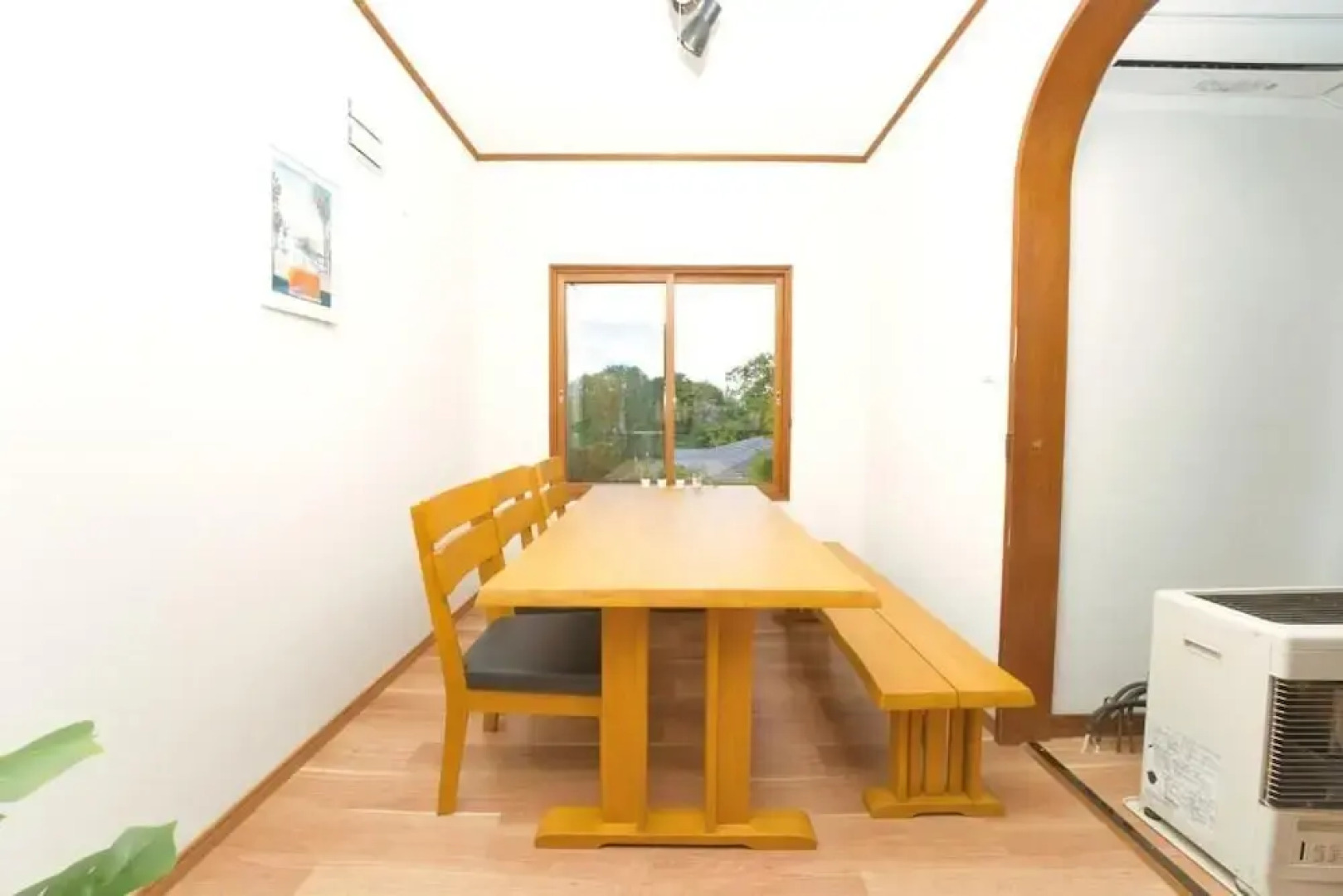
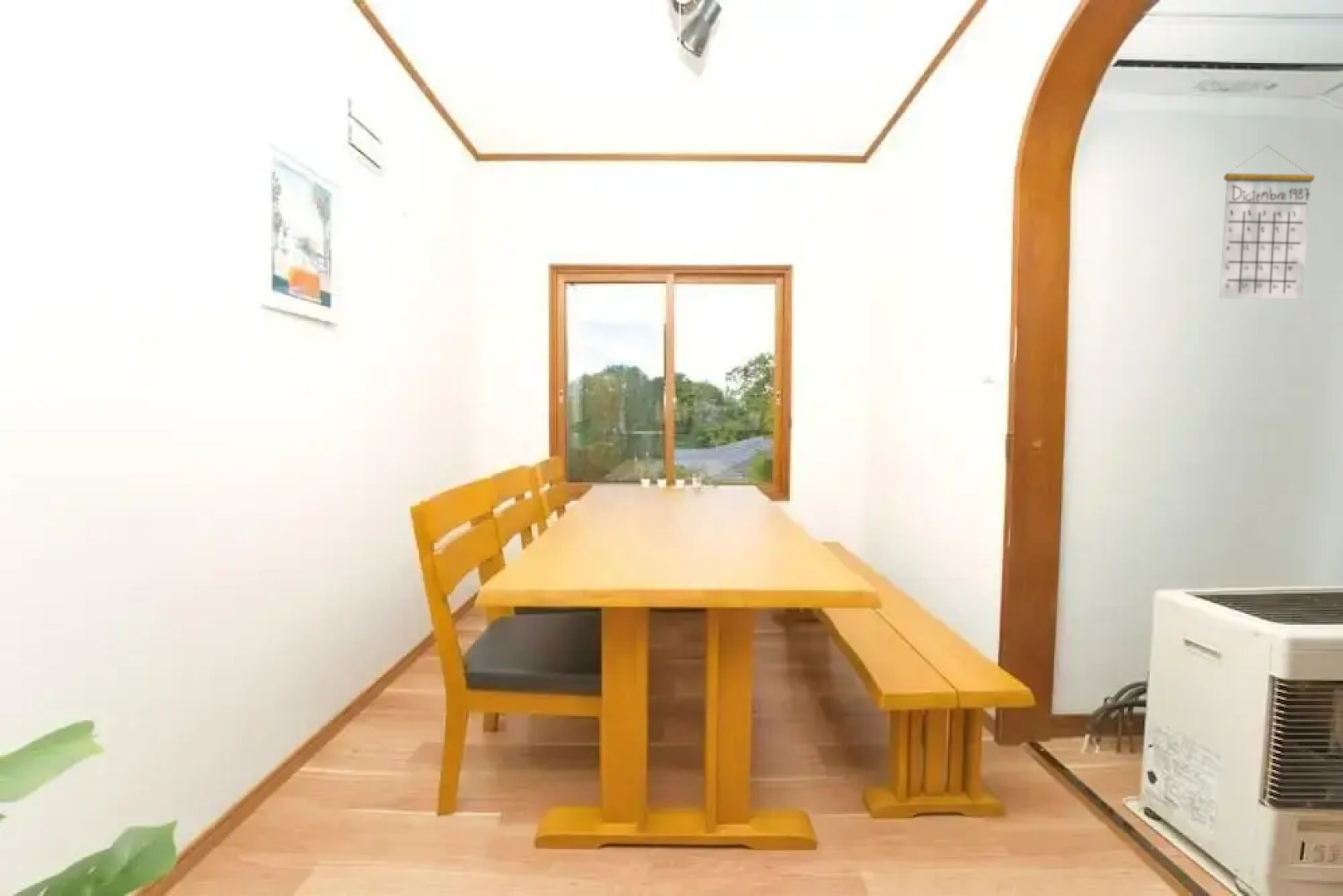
+ calendar (1266, 222)
